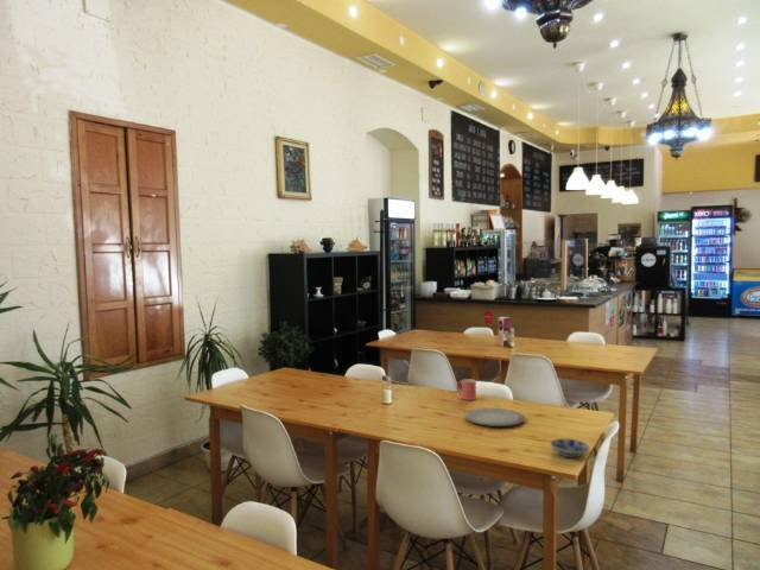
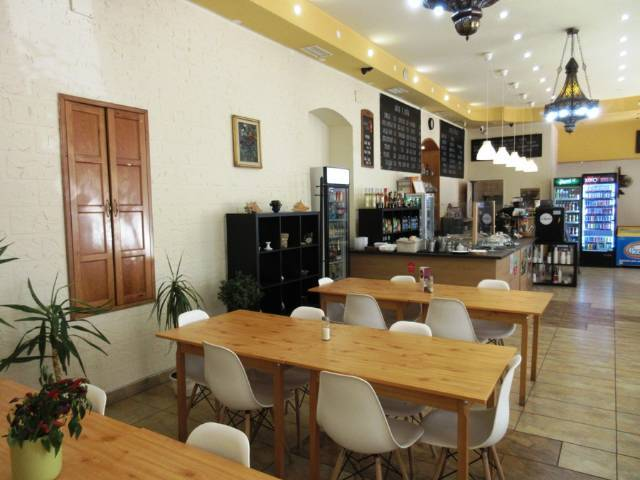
- mug (466, 388)
- plate (494, 417)
- bowl (569, 449)
